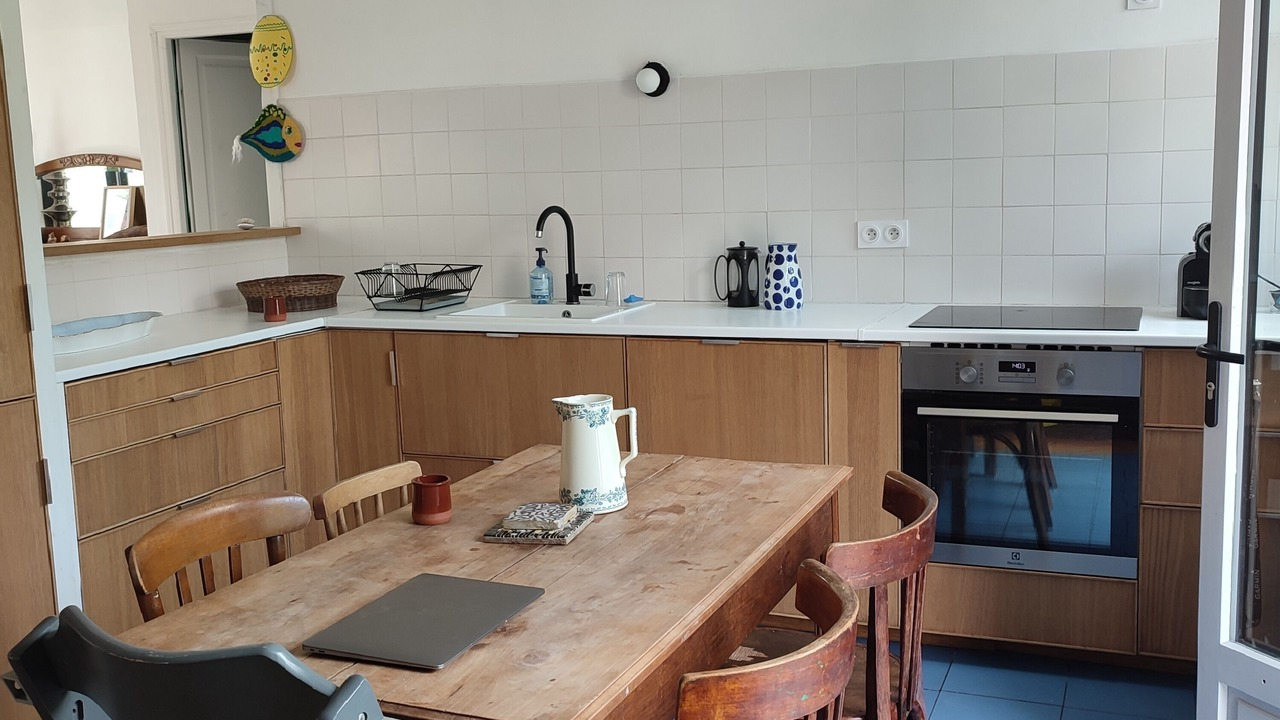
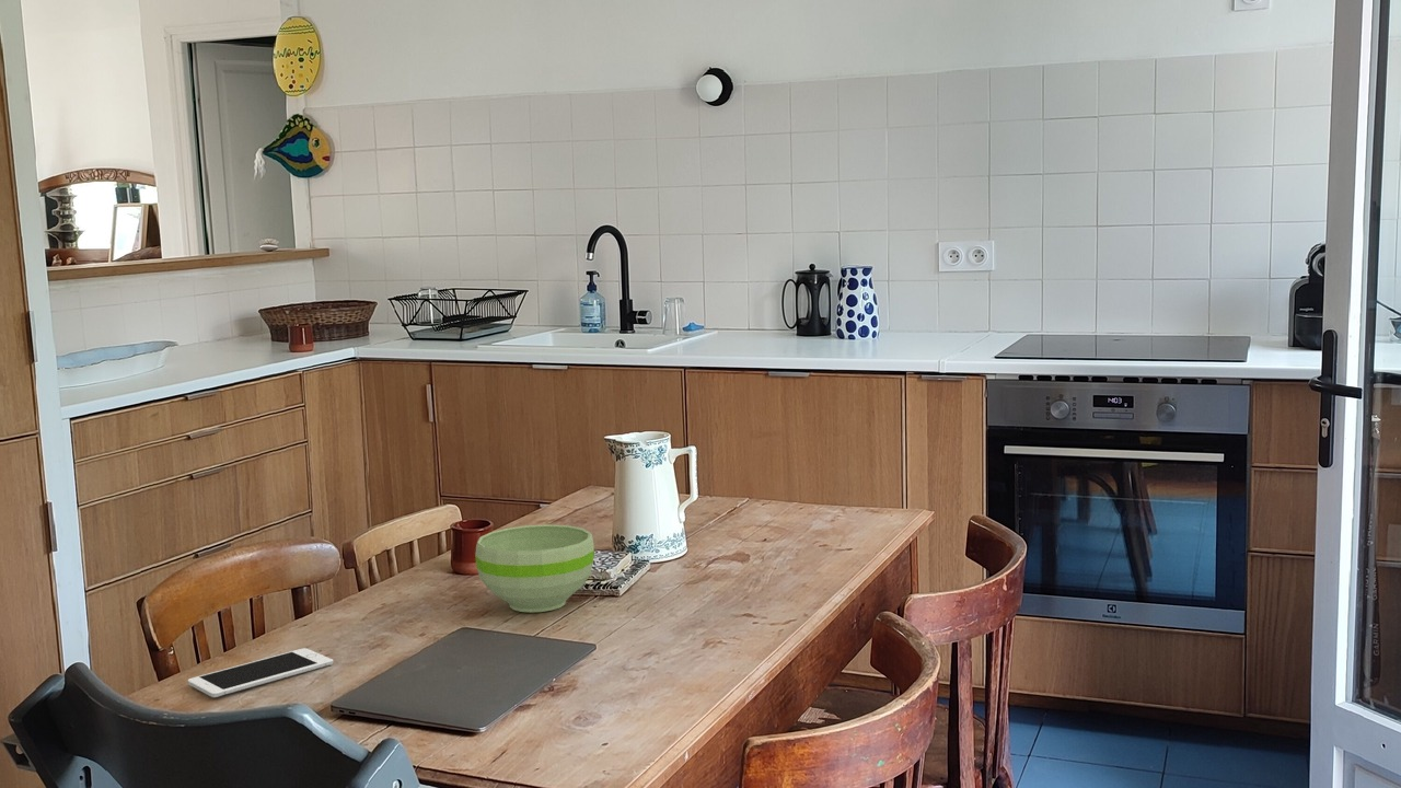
+ cell phone (262, 671)
+ bowl (535, 570)
